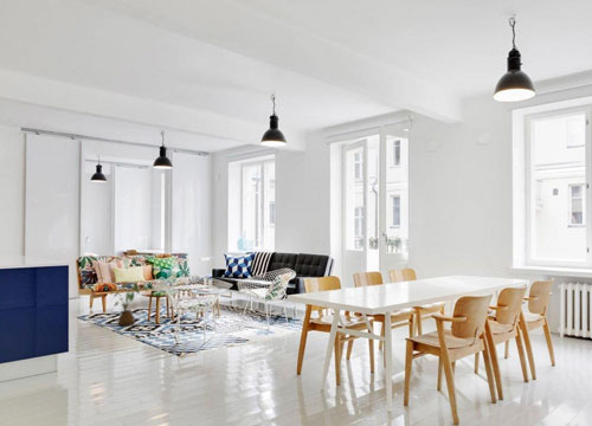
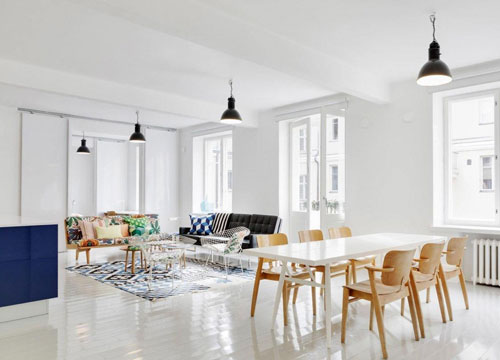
- house plant (128, 303)
